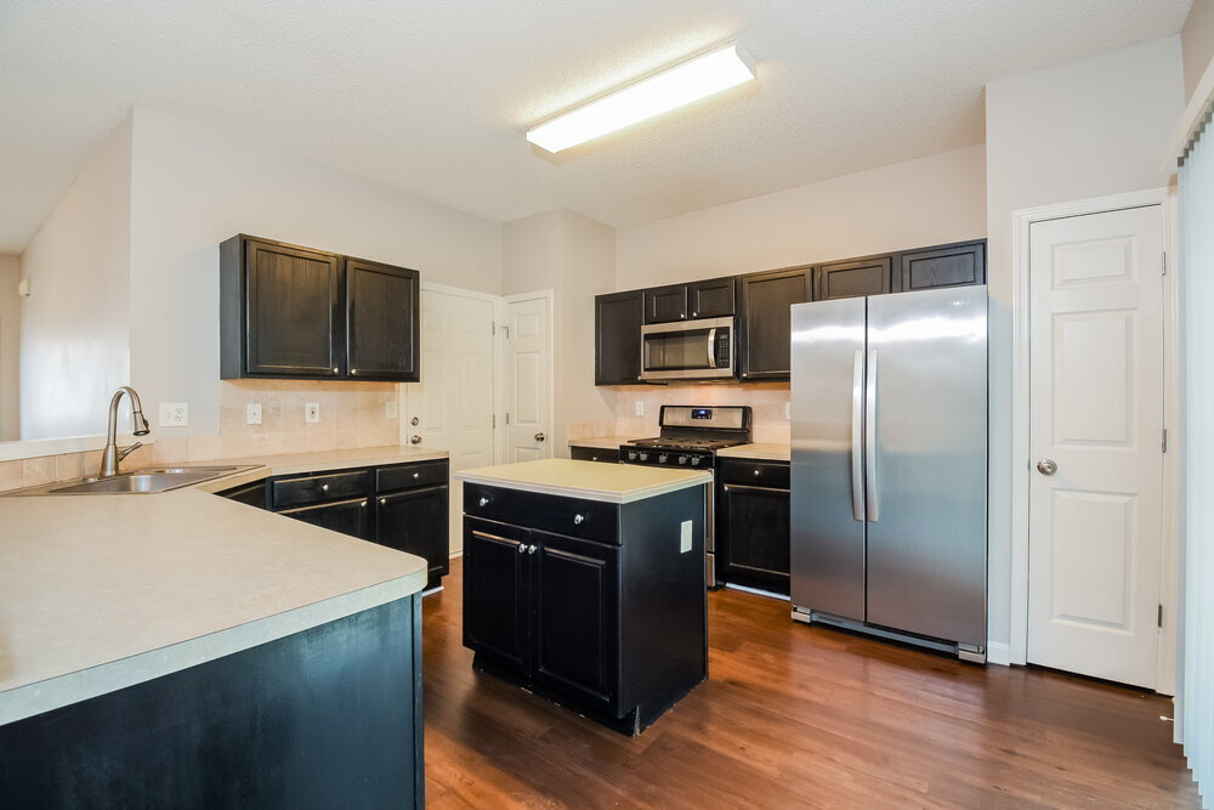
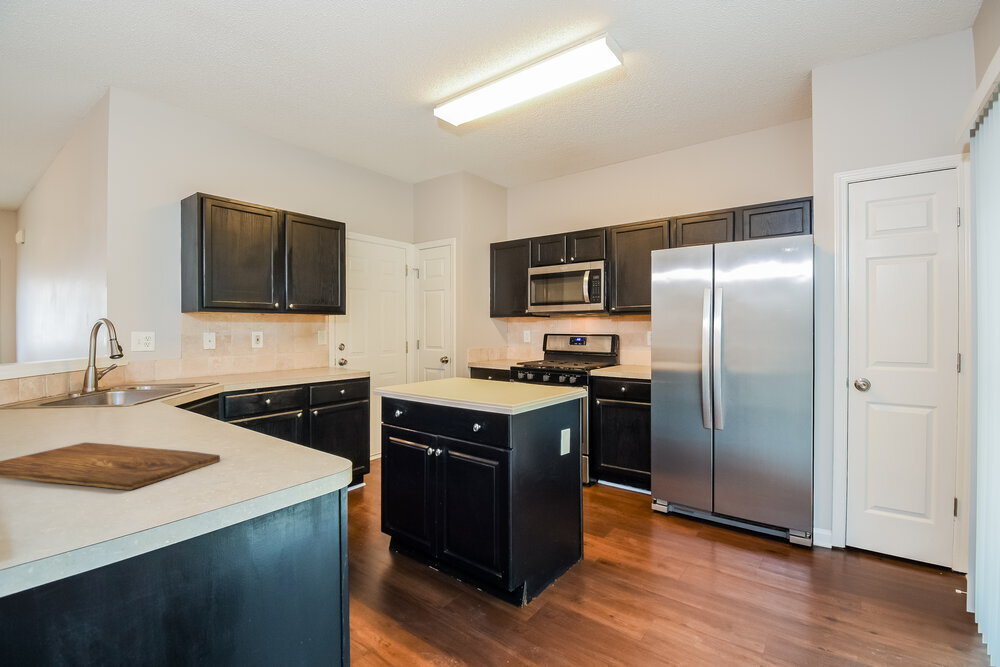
+ cutting board (104, 463)
